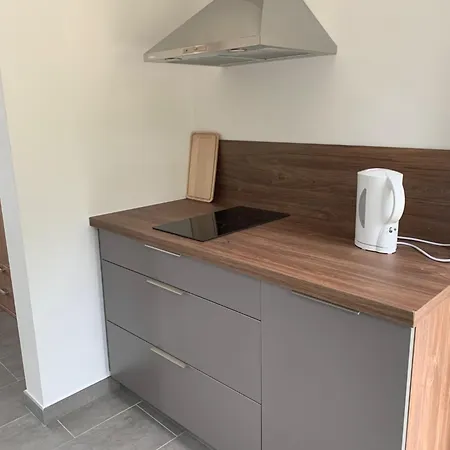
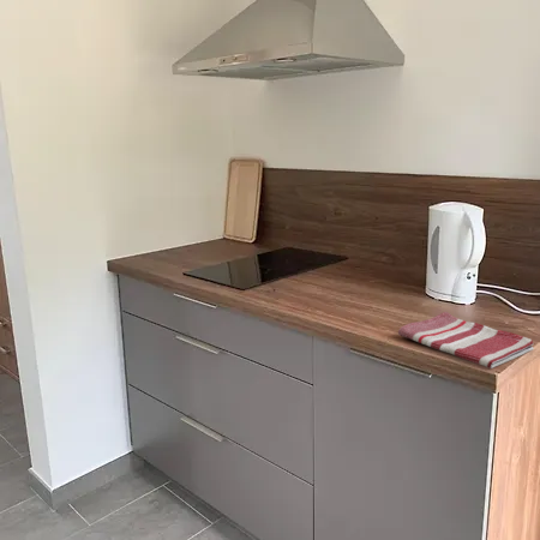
+ dish towel (463, 337)
